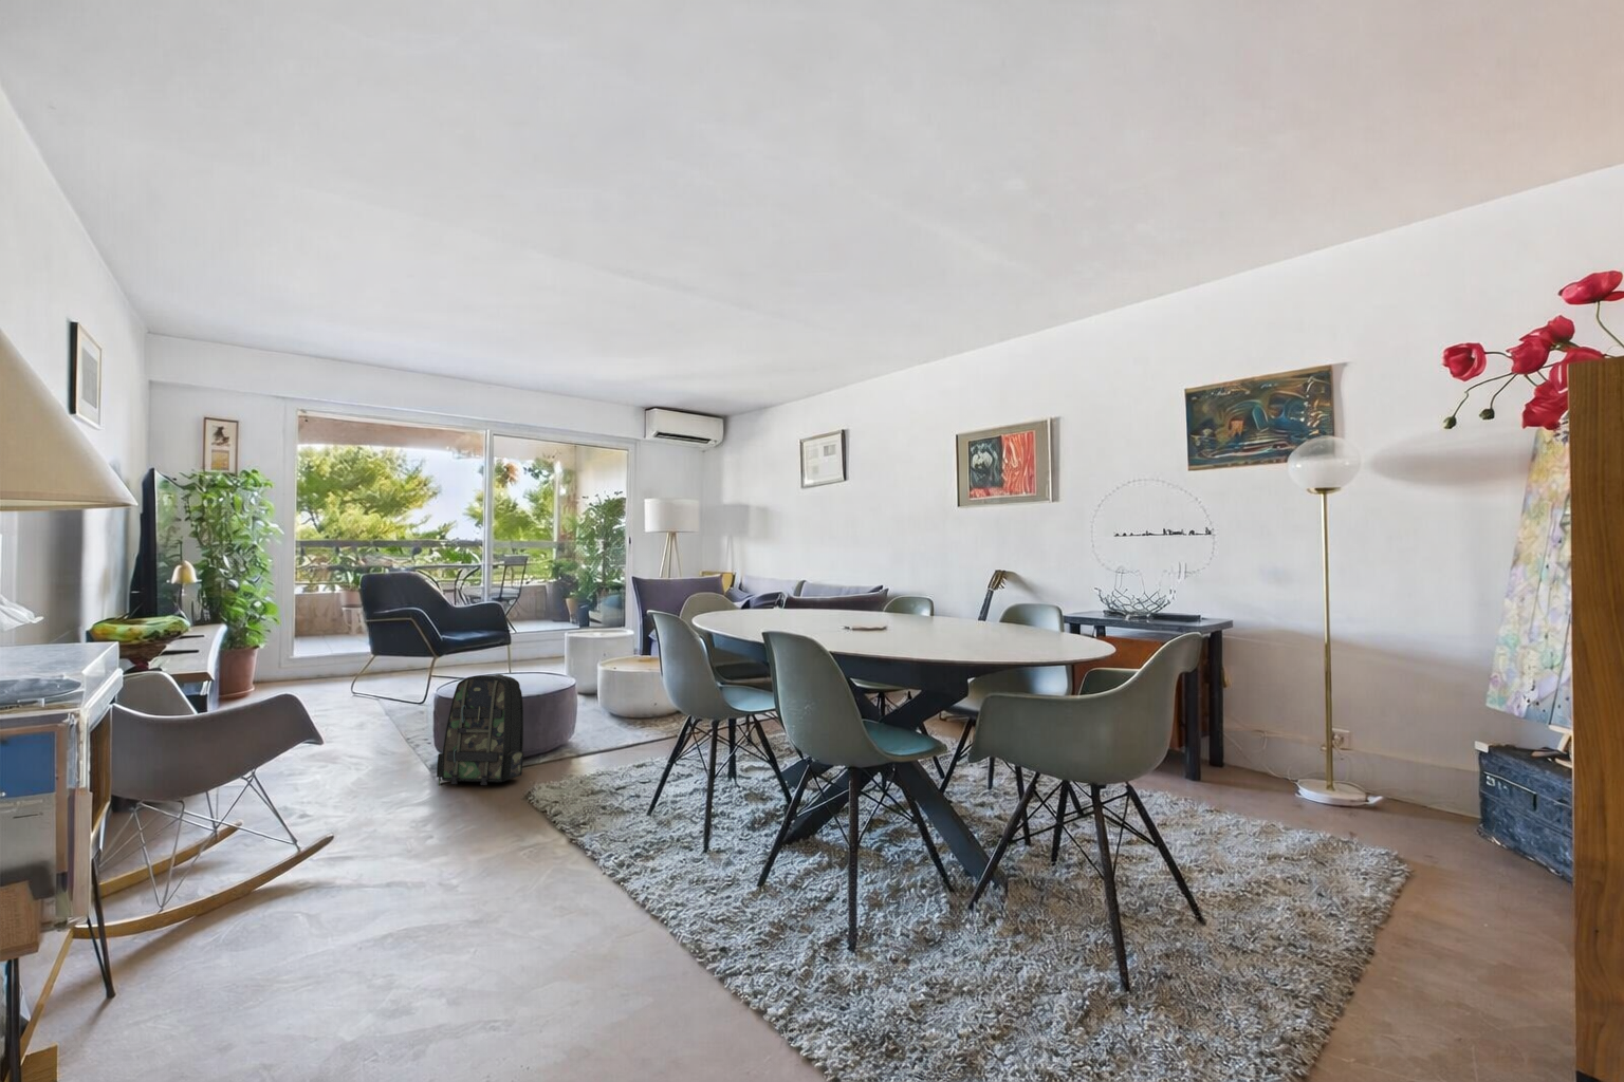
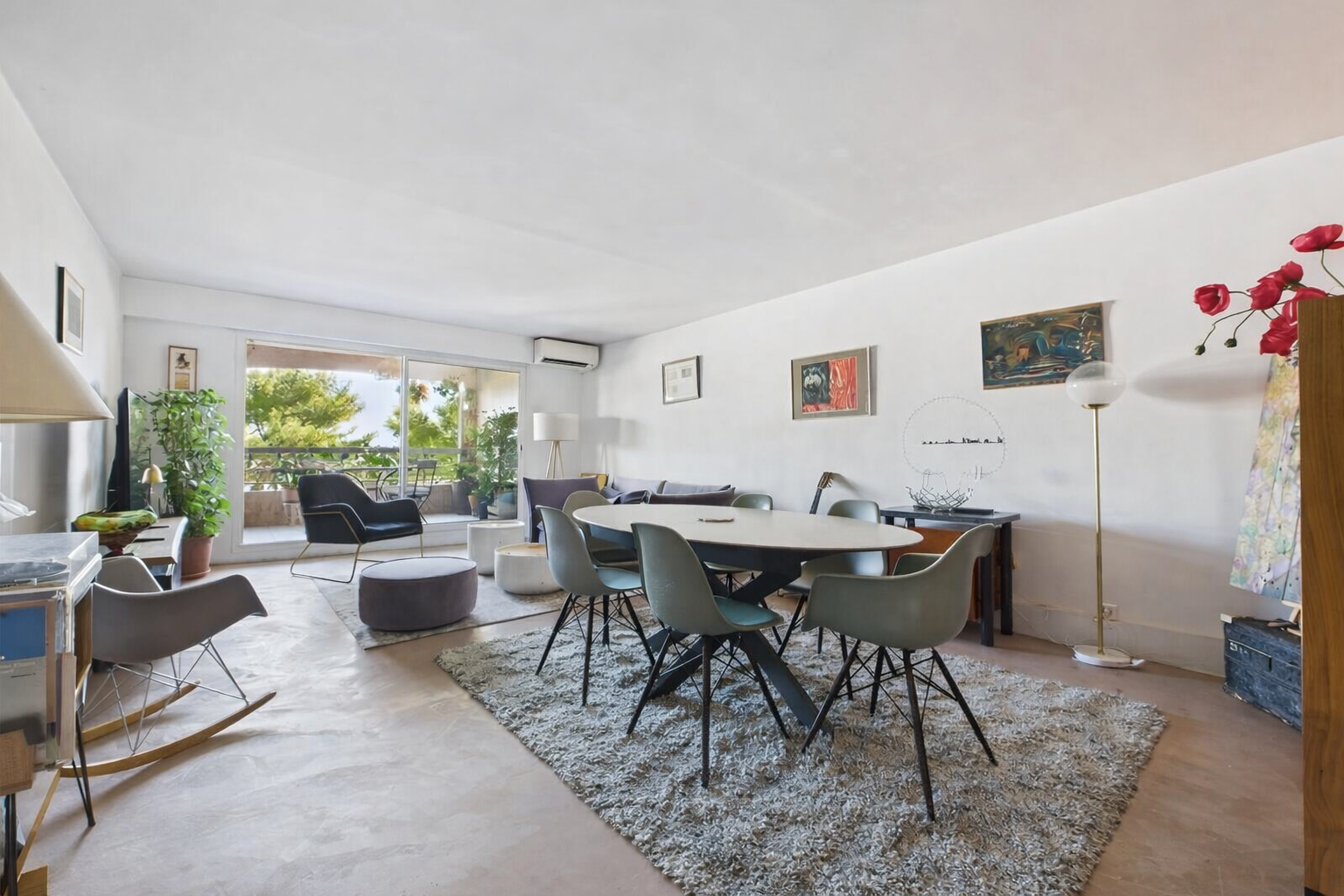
- backpack (488, 725)
